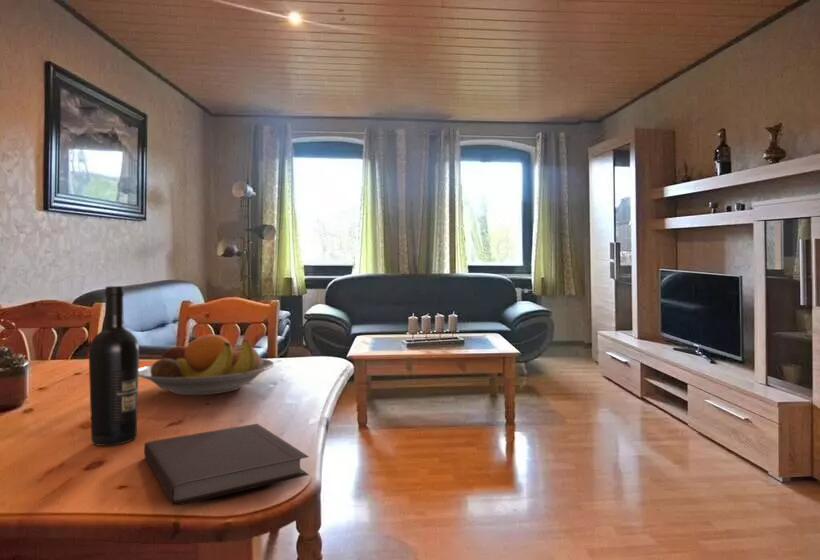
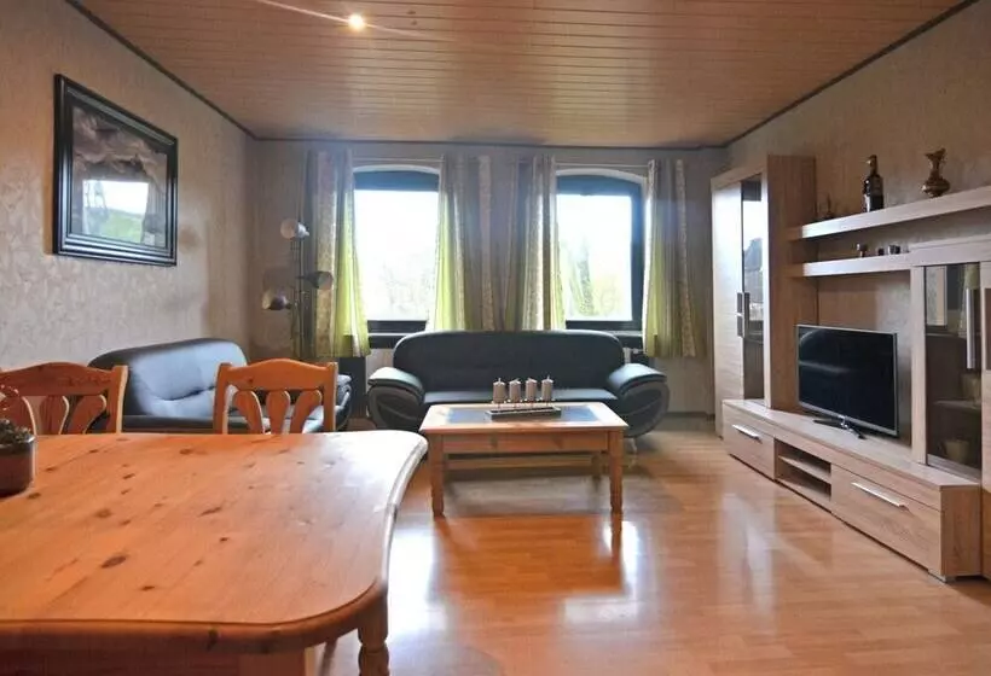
- fruit bowl (207, 361)
- notebook (222, 457)
- wine bottle (114, 363)
